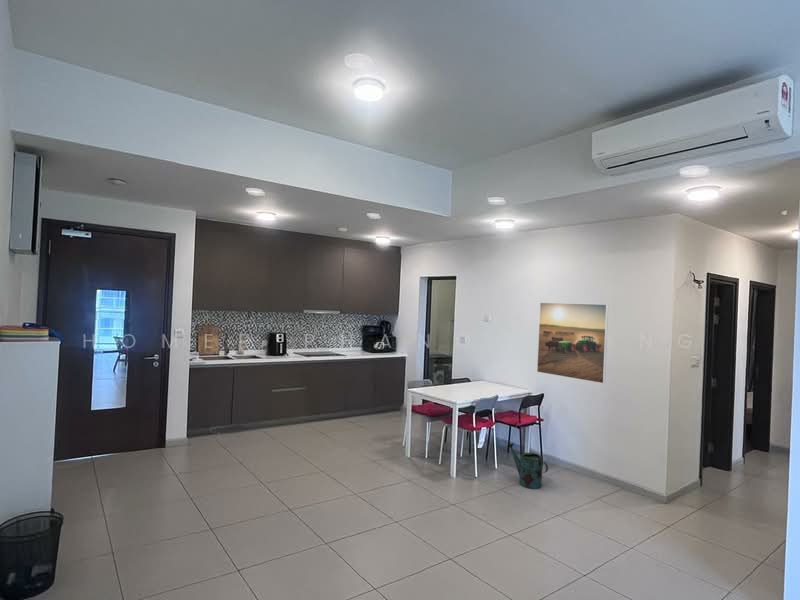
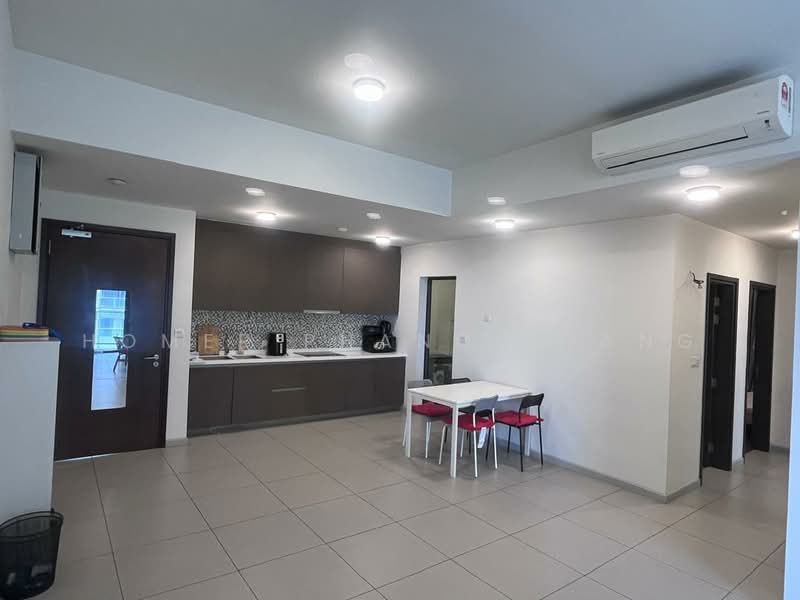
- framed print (570, 340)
- watering can (526, 465)
